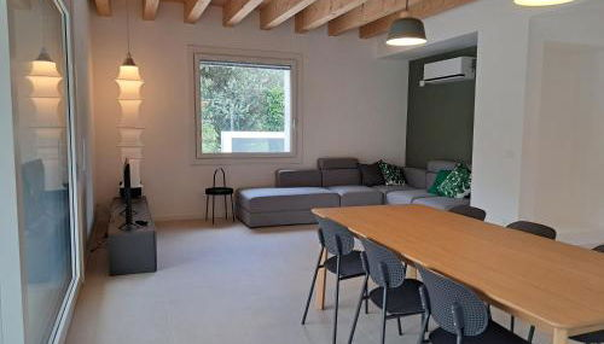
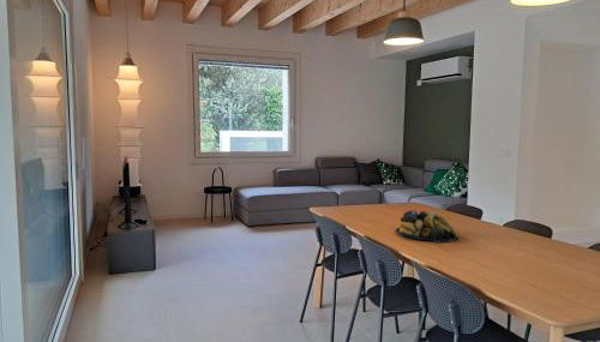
+ fruit bowl (426, 223)
